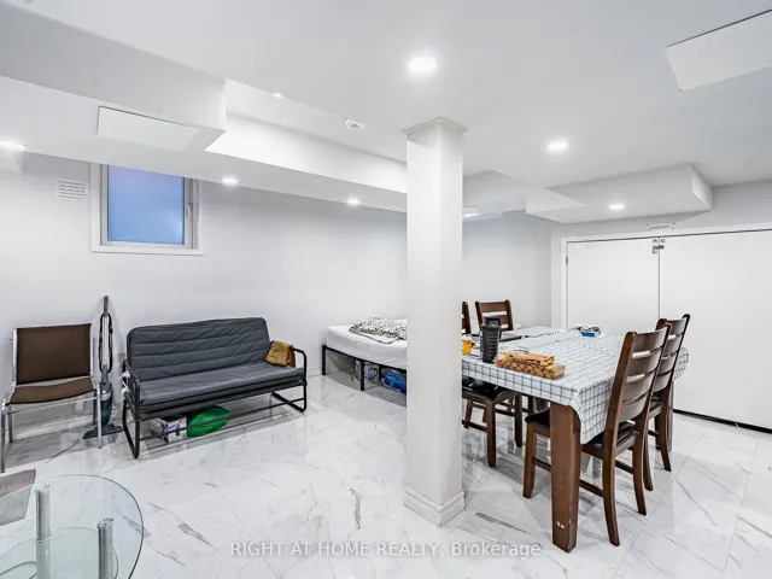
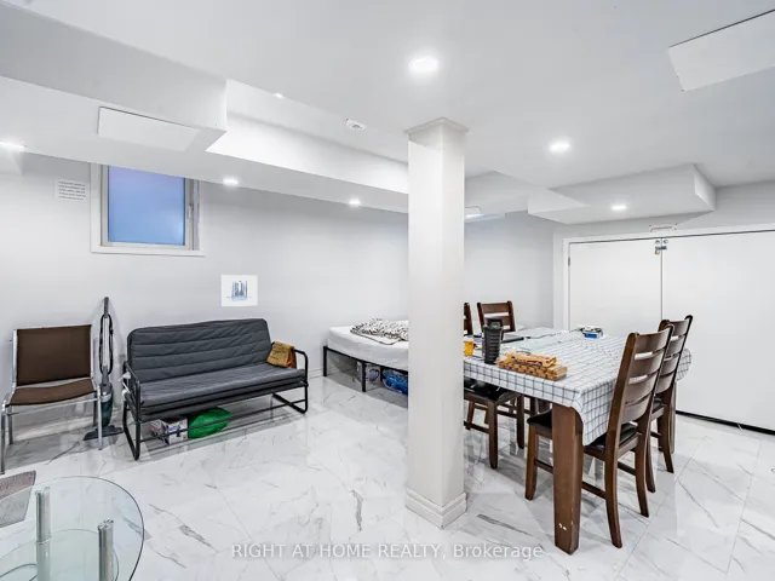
+ wall art (239, 290)
